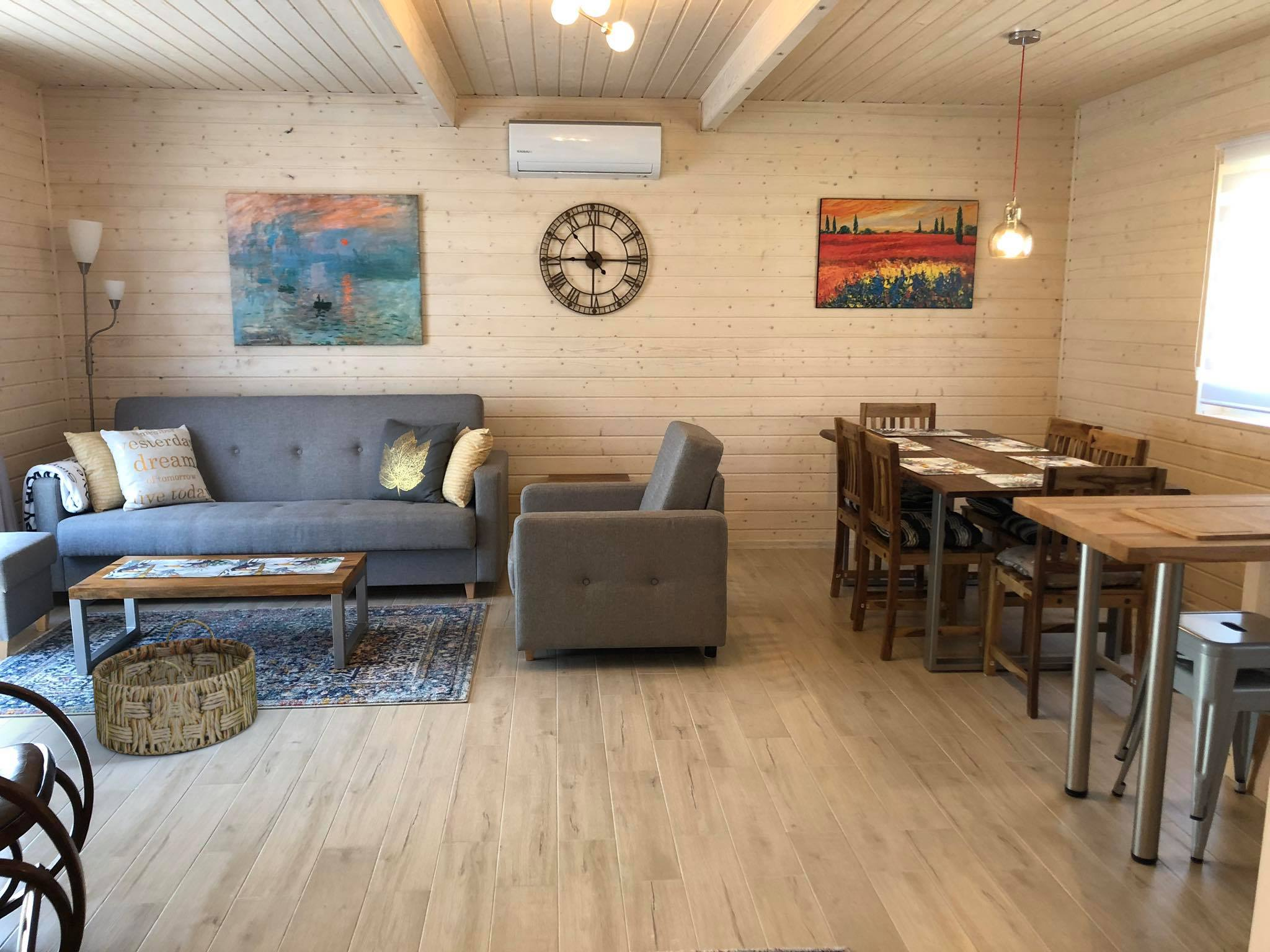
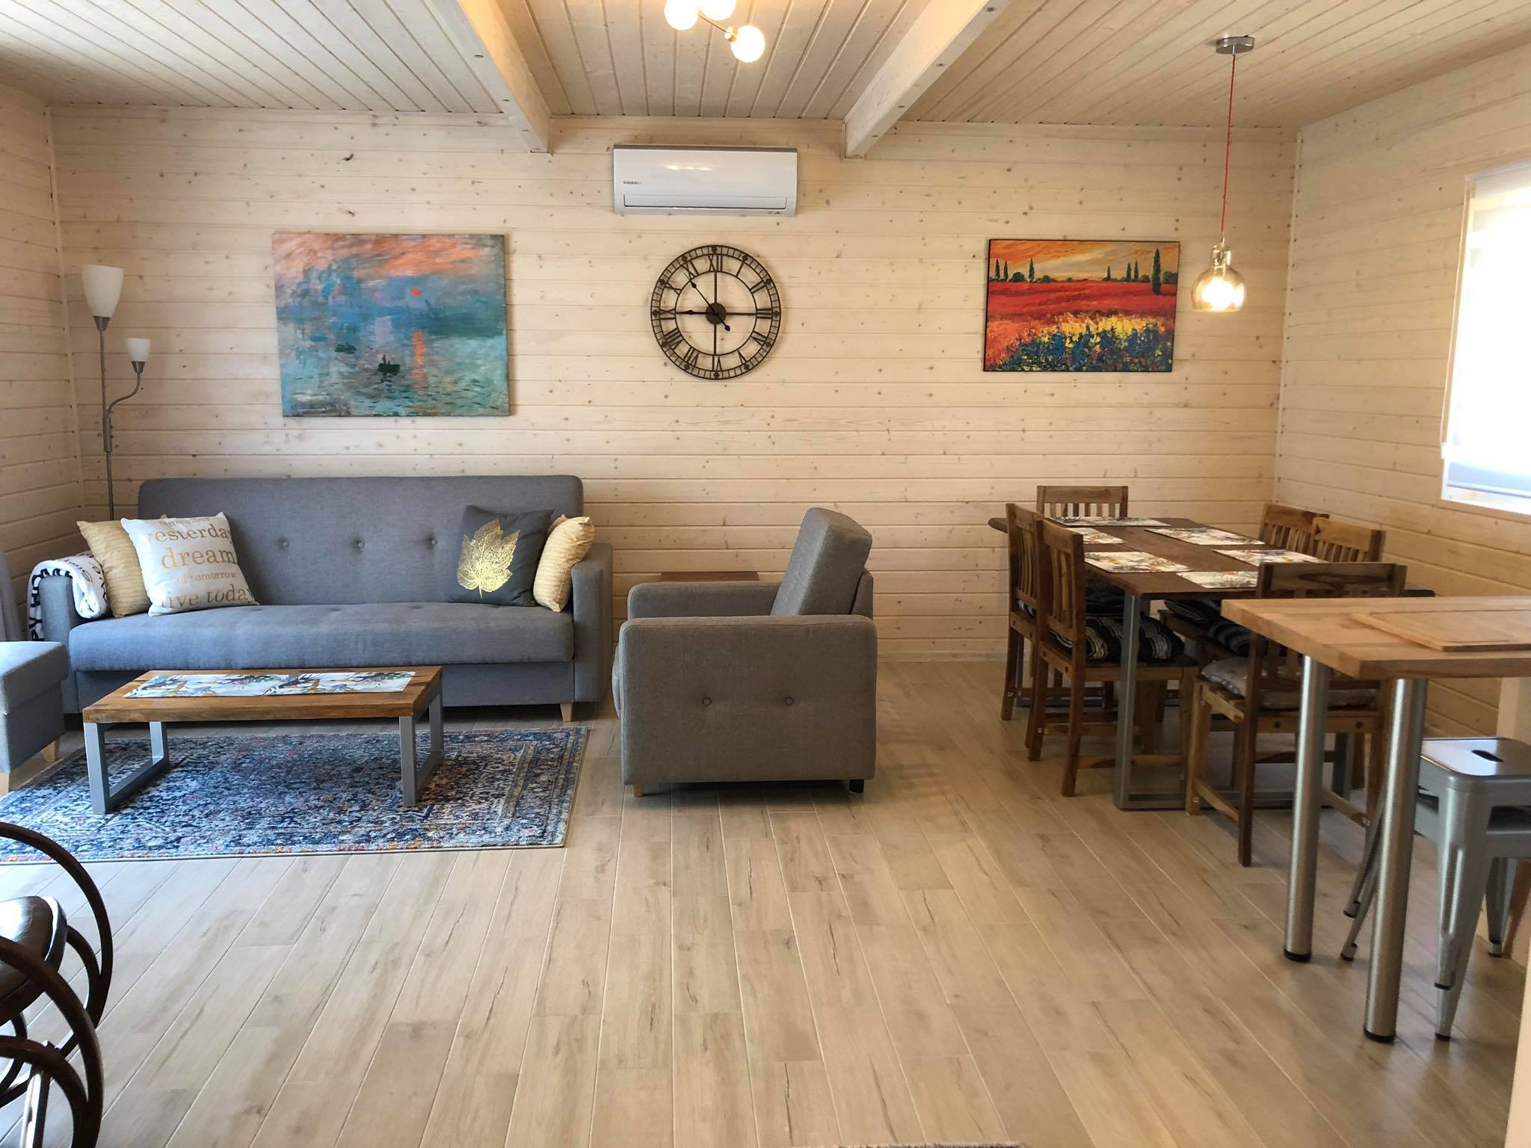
- basket (177, 682)
